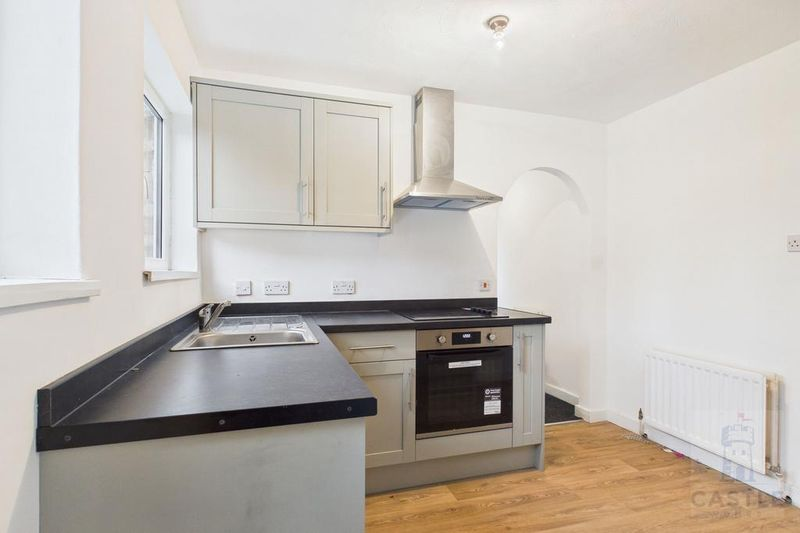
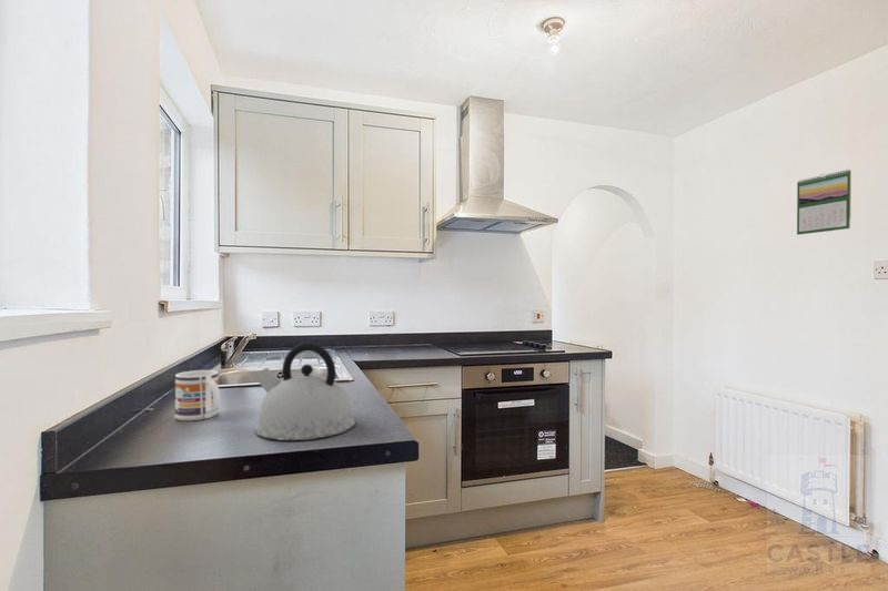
+ mug (198, 395)
+ calendar (823, 203)
+ kettle (302, 384)
